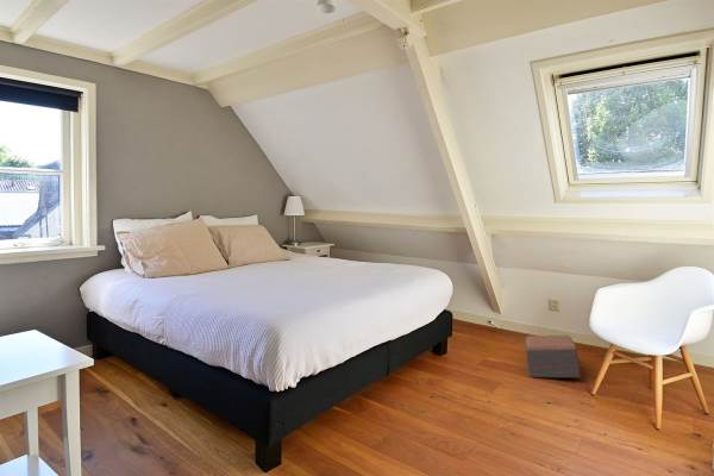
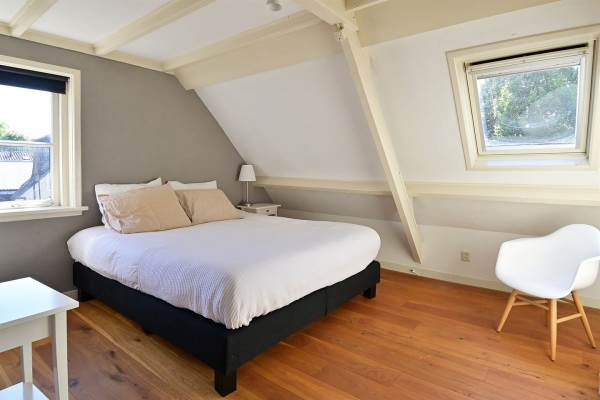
- footstool (550, 355)
